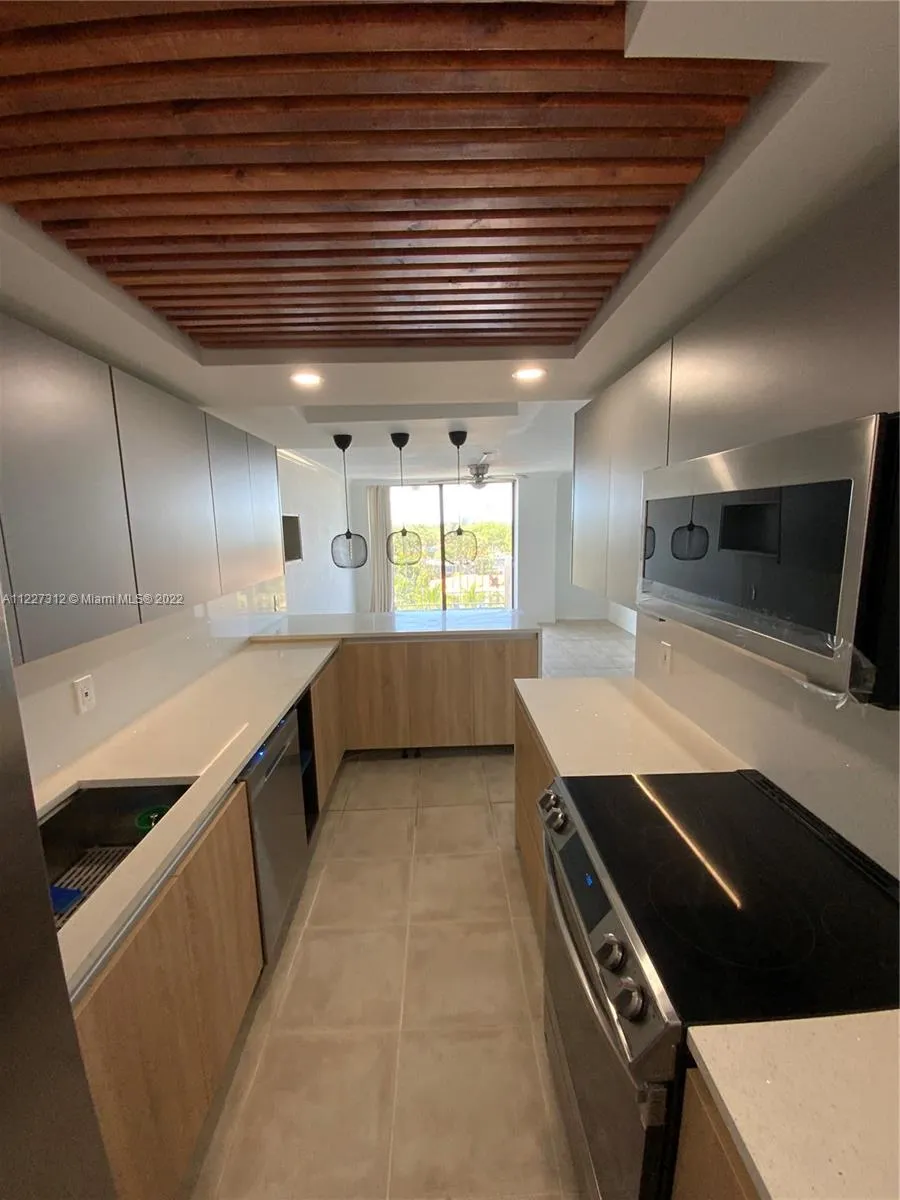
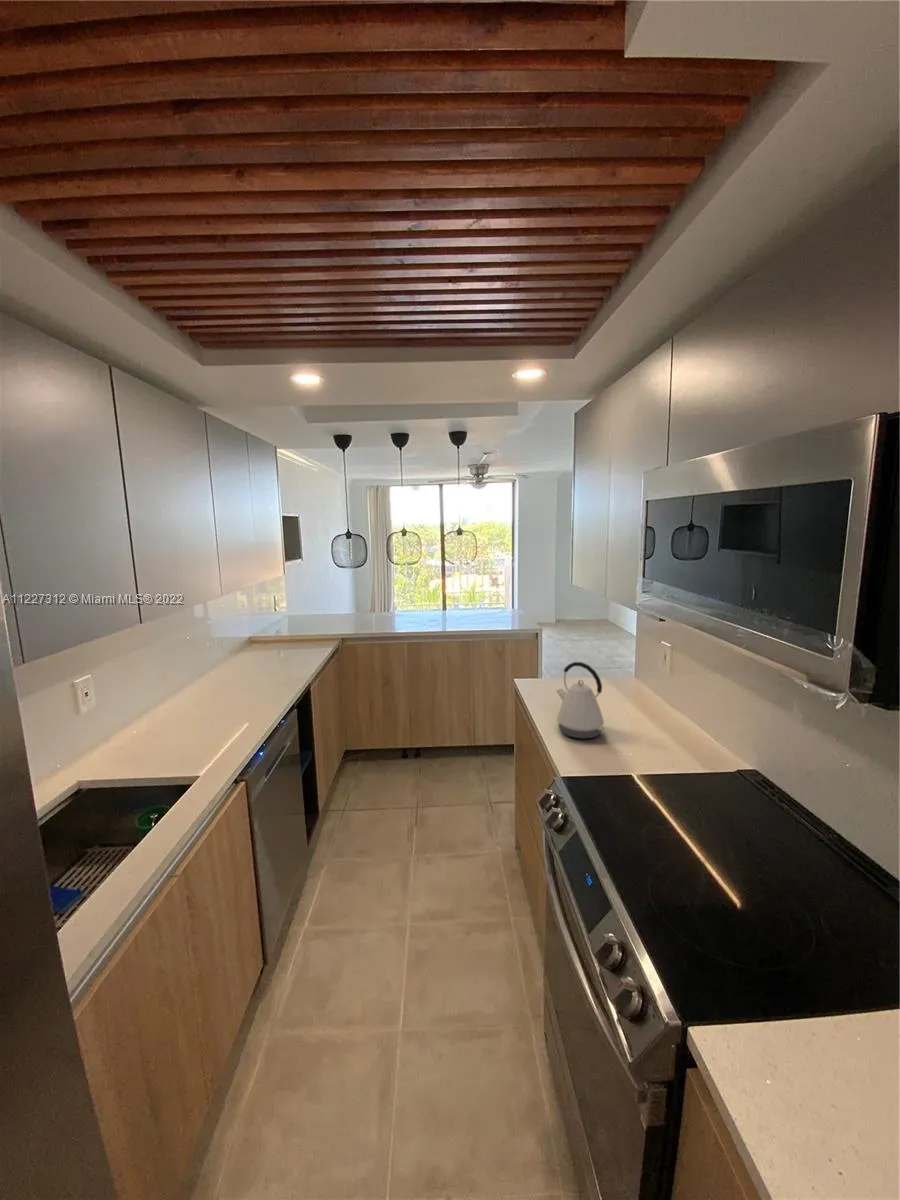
+ kettle (579, 697)
